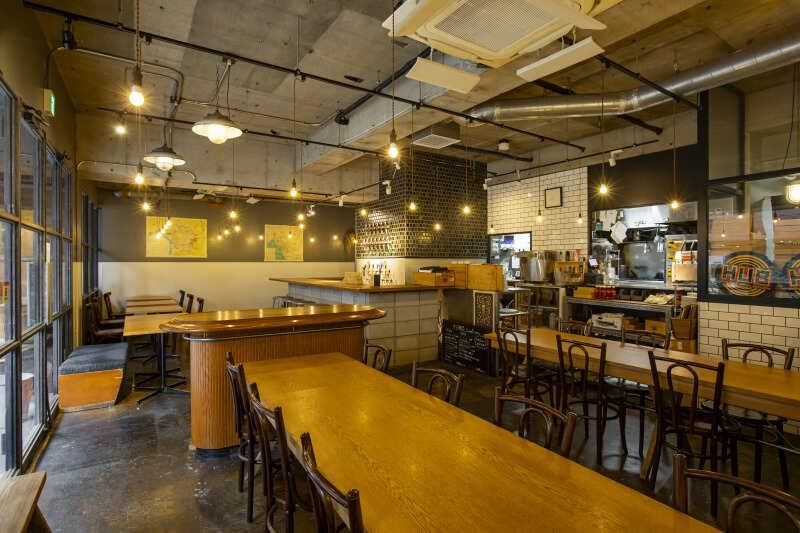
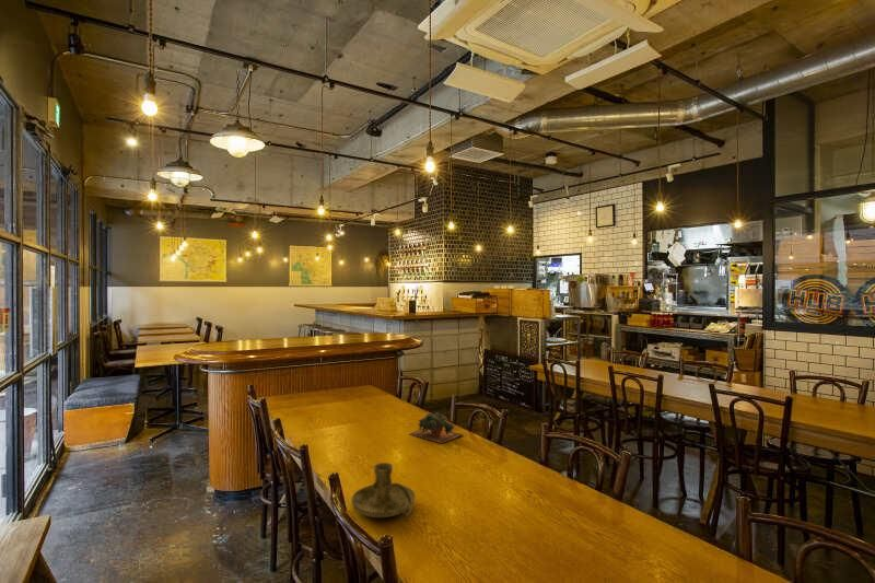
+ candle holder (387, 489)
+ succulent plant (435, 423)
